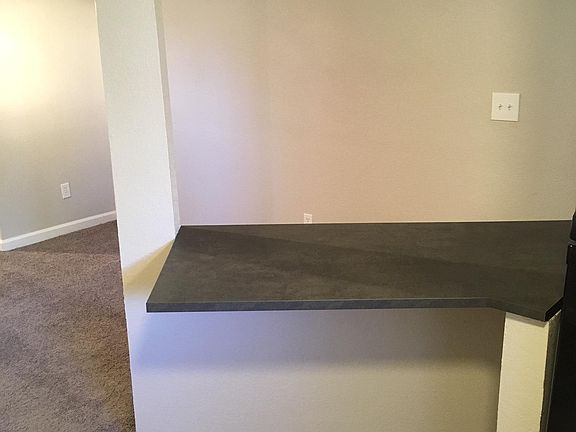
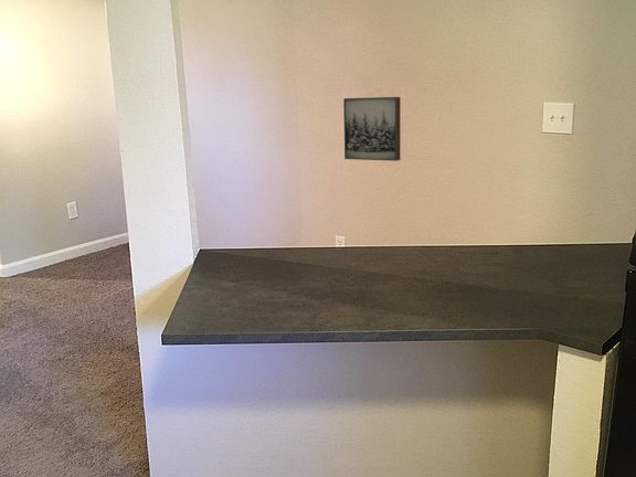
+ wall art (371, 128)
